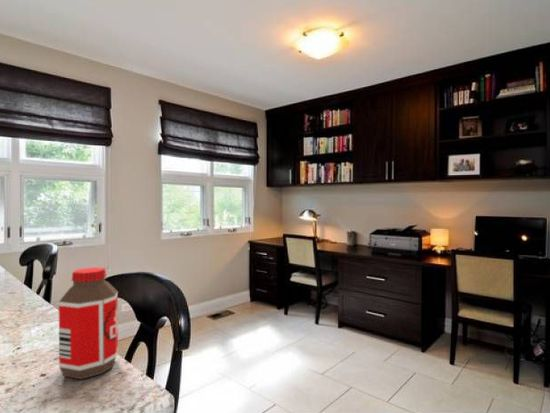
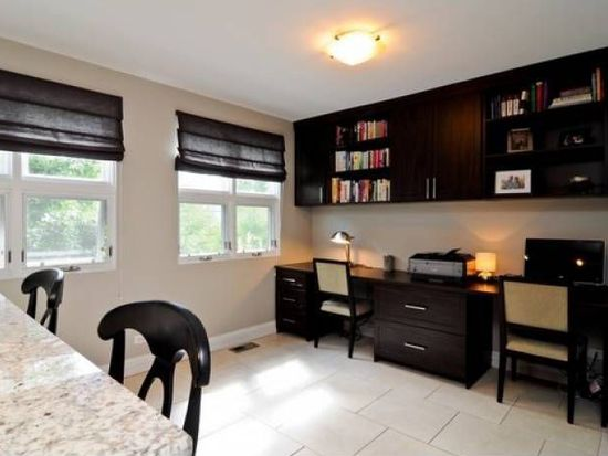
- bottle (90, 318)
